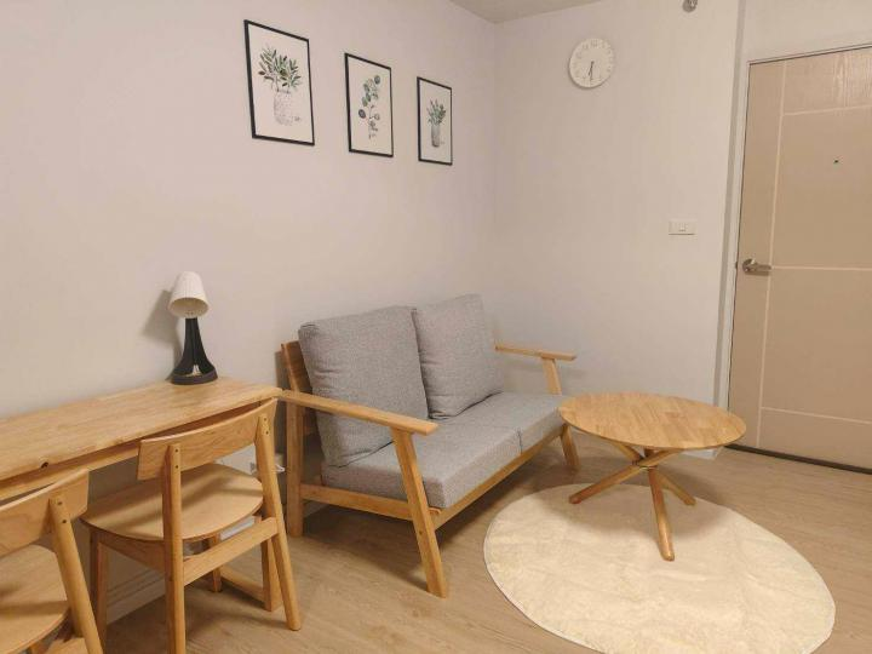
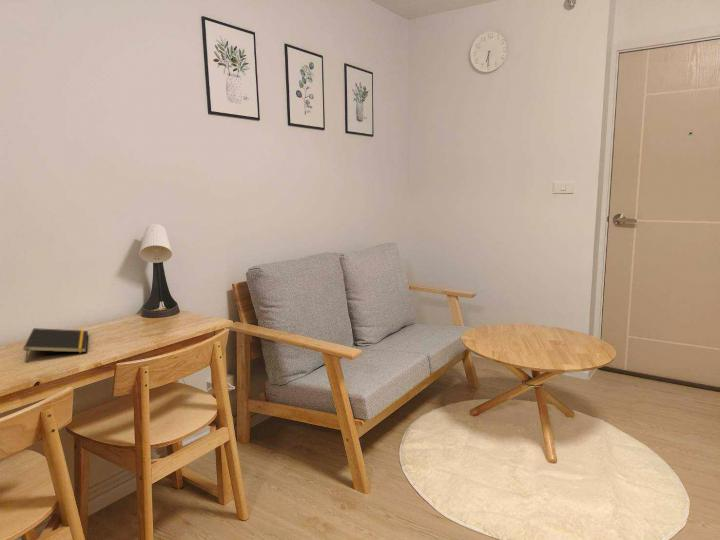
+ notepad (58, 339)
